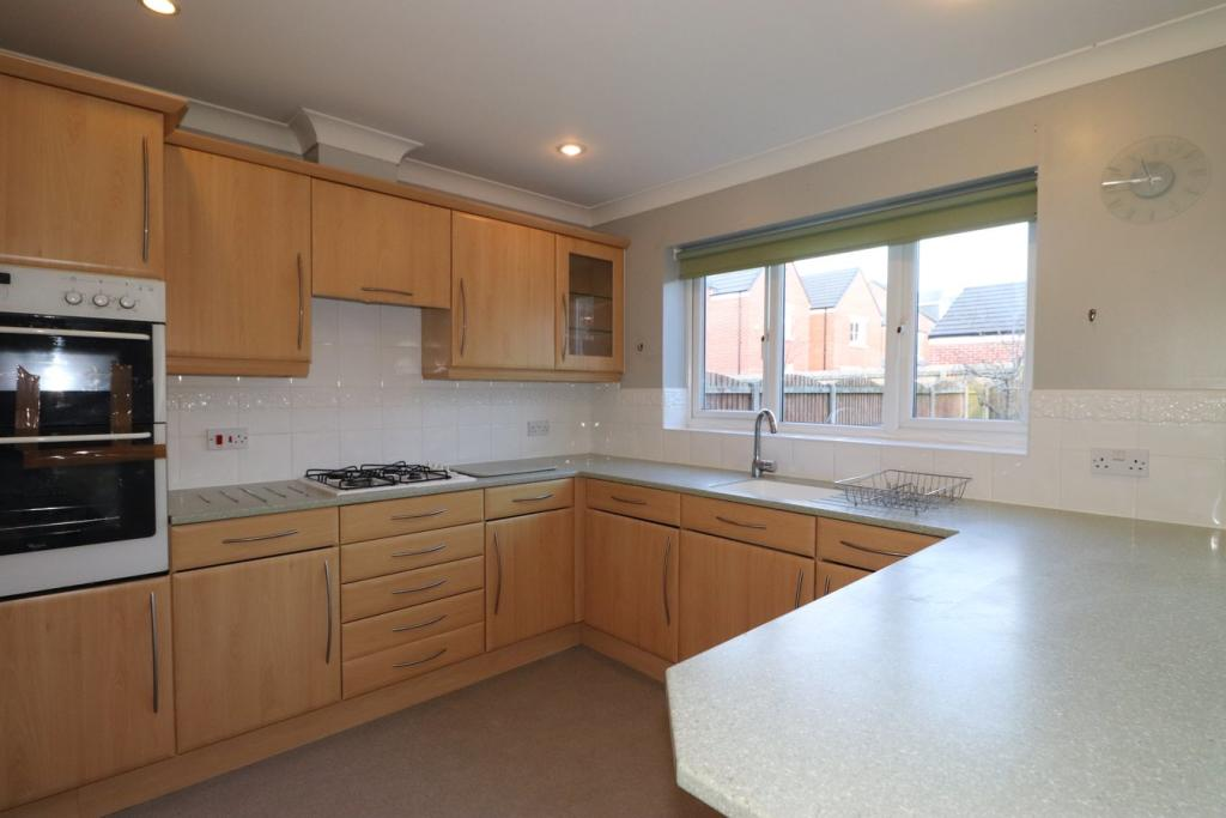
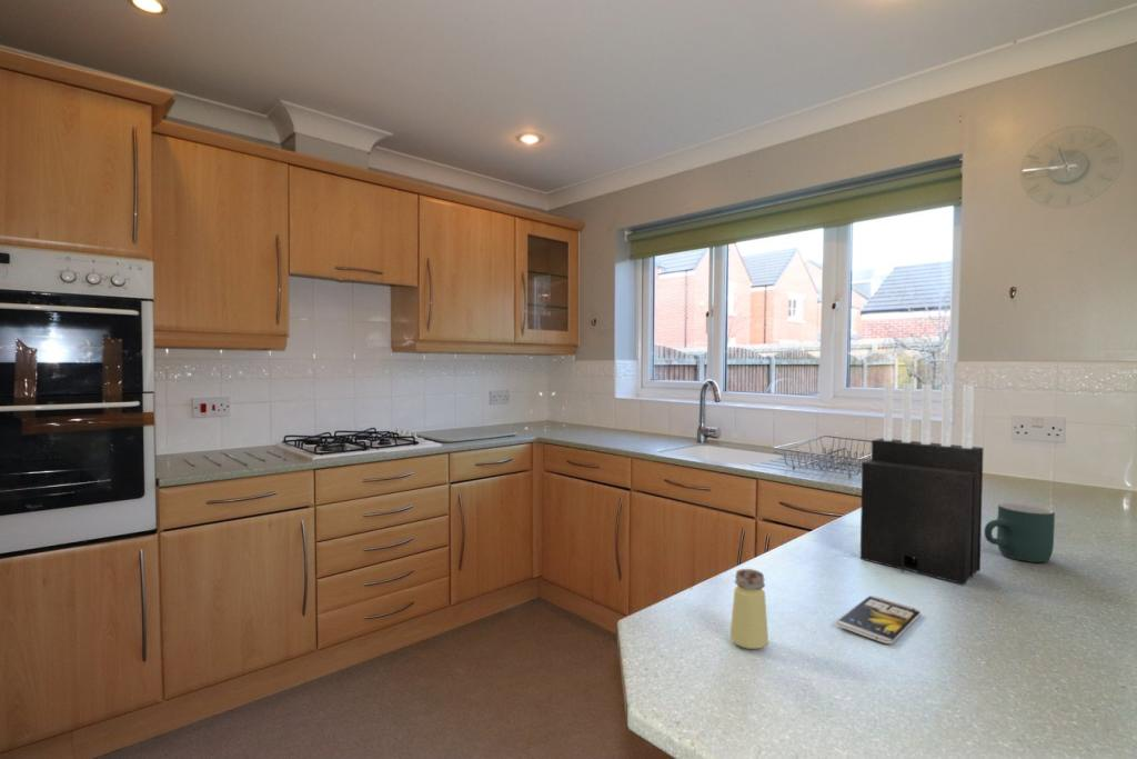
+ saltshaker (748, 606)
+ smartphone (879, 617)
+ mug (1020, 532)
+ knife block (918, 476)
